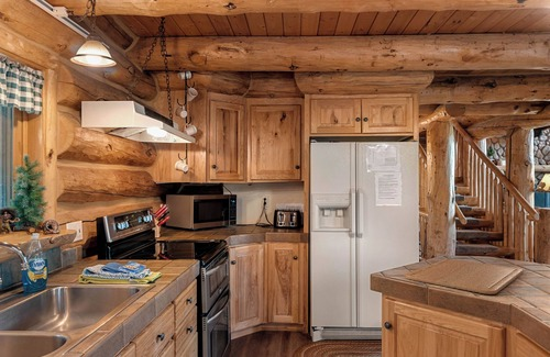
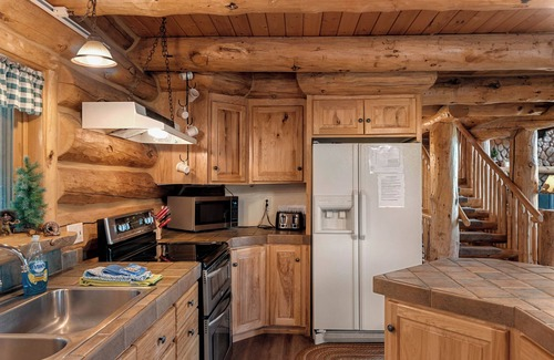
- chopping board (465, 272)
